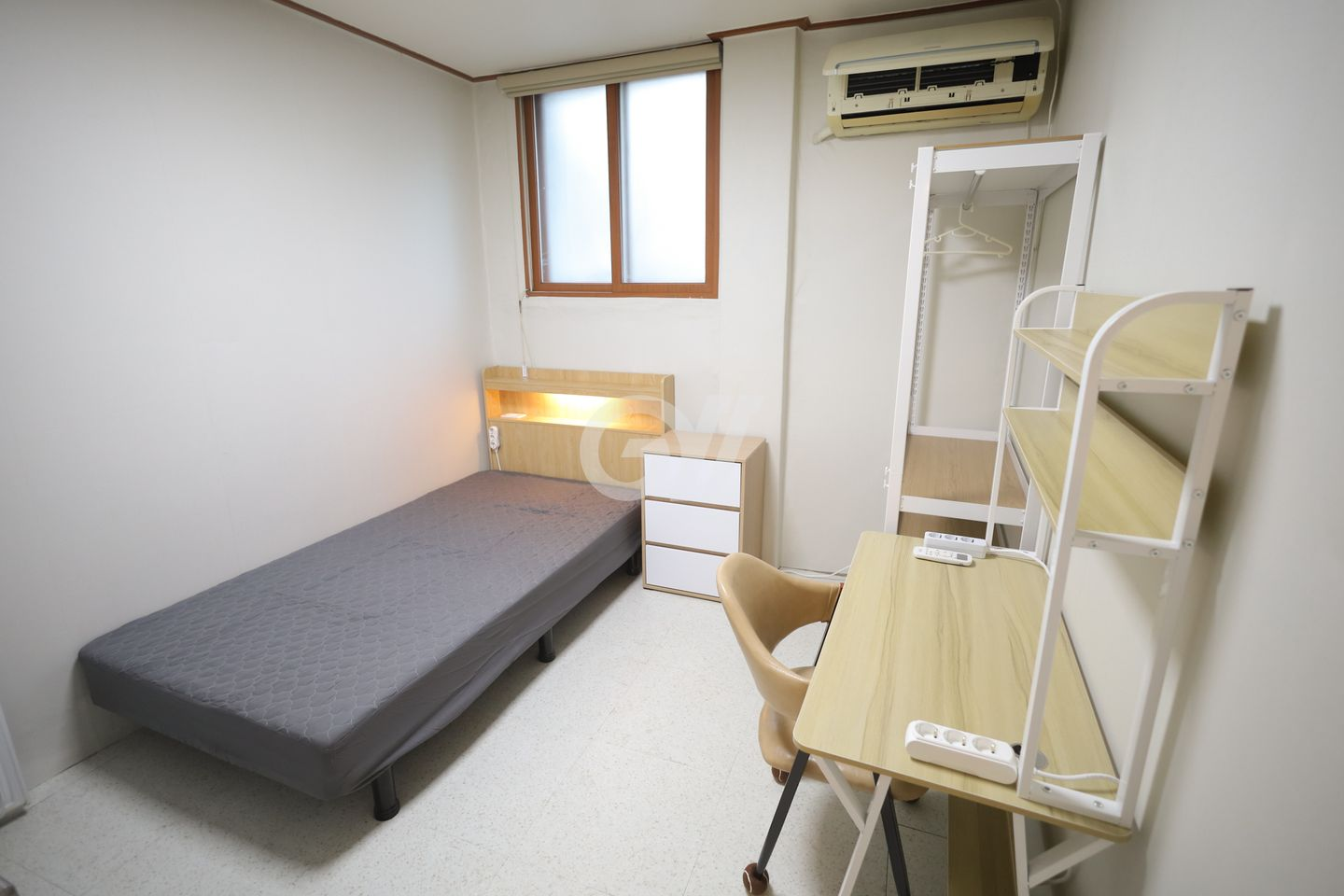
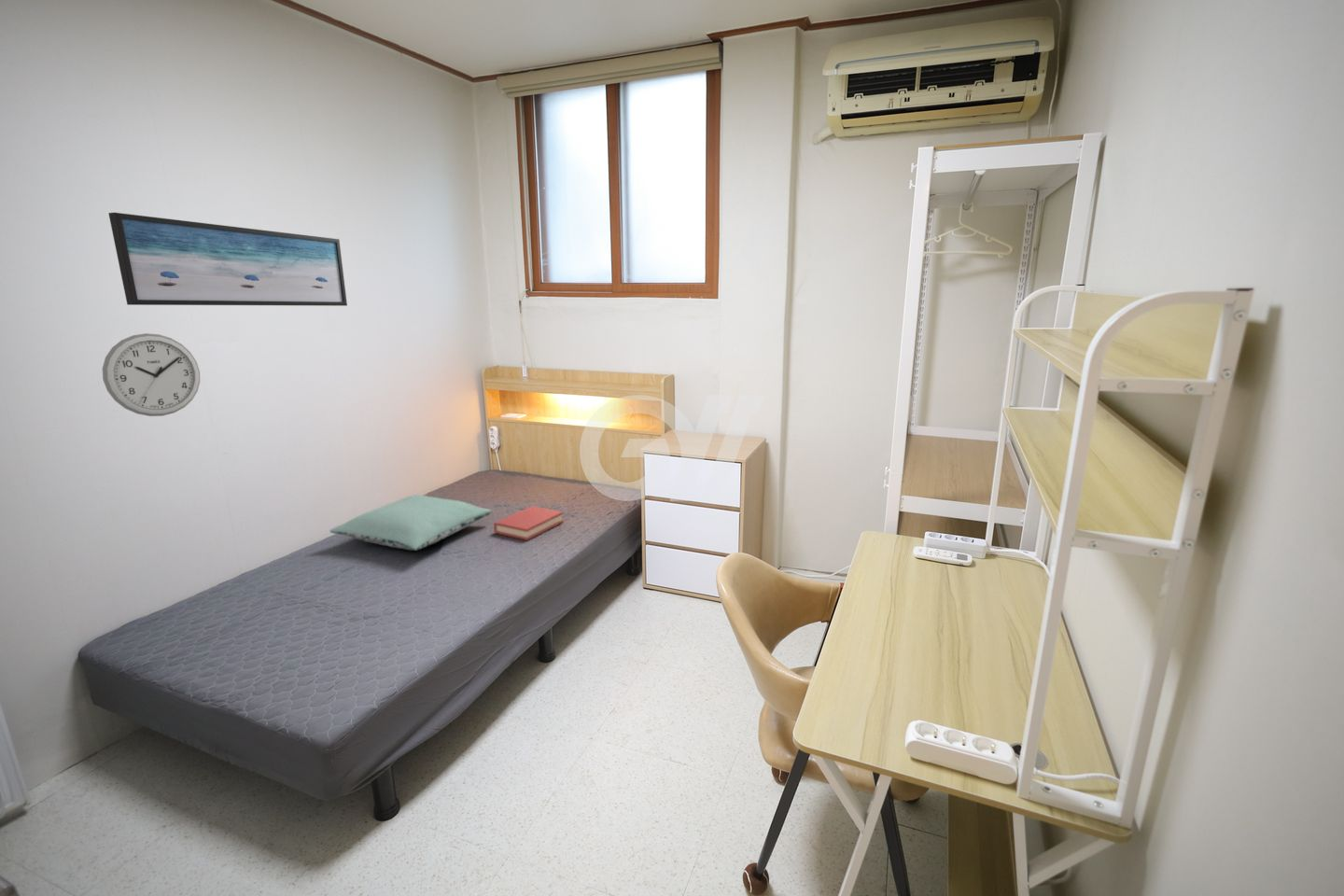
+ pillow (414, 521)
+ wall art (248, 267)
+ hardback book (529, 522)
+ wall clock (155, 375)
